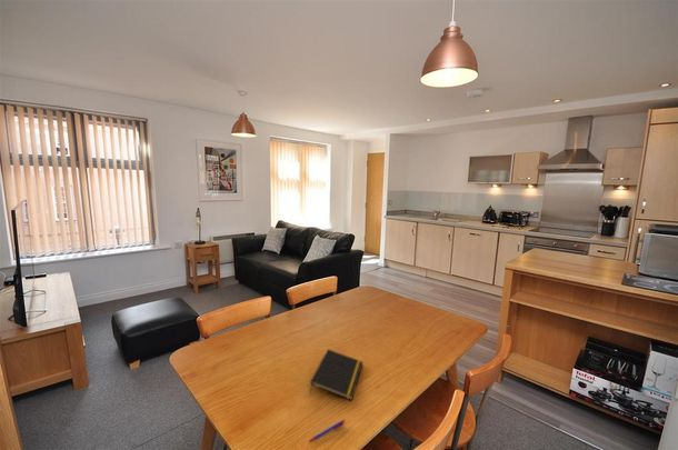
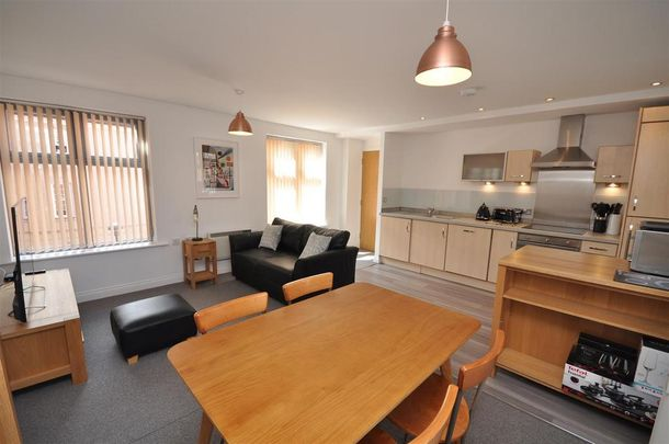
- notepad (338, 371)
- pen (327, 430)
